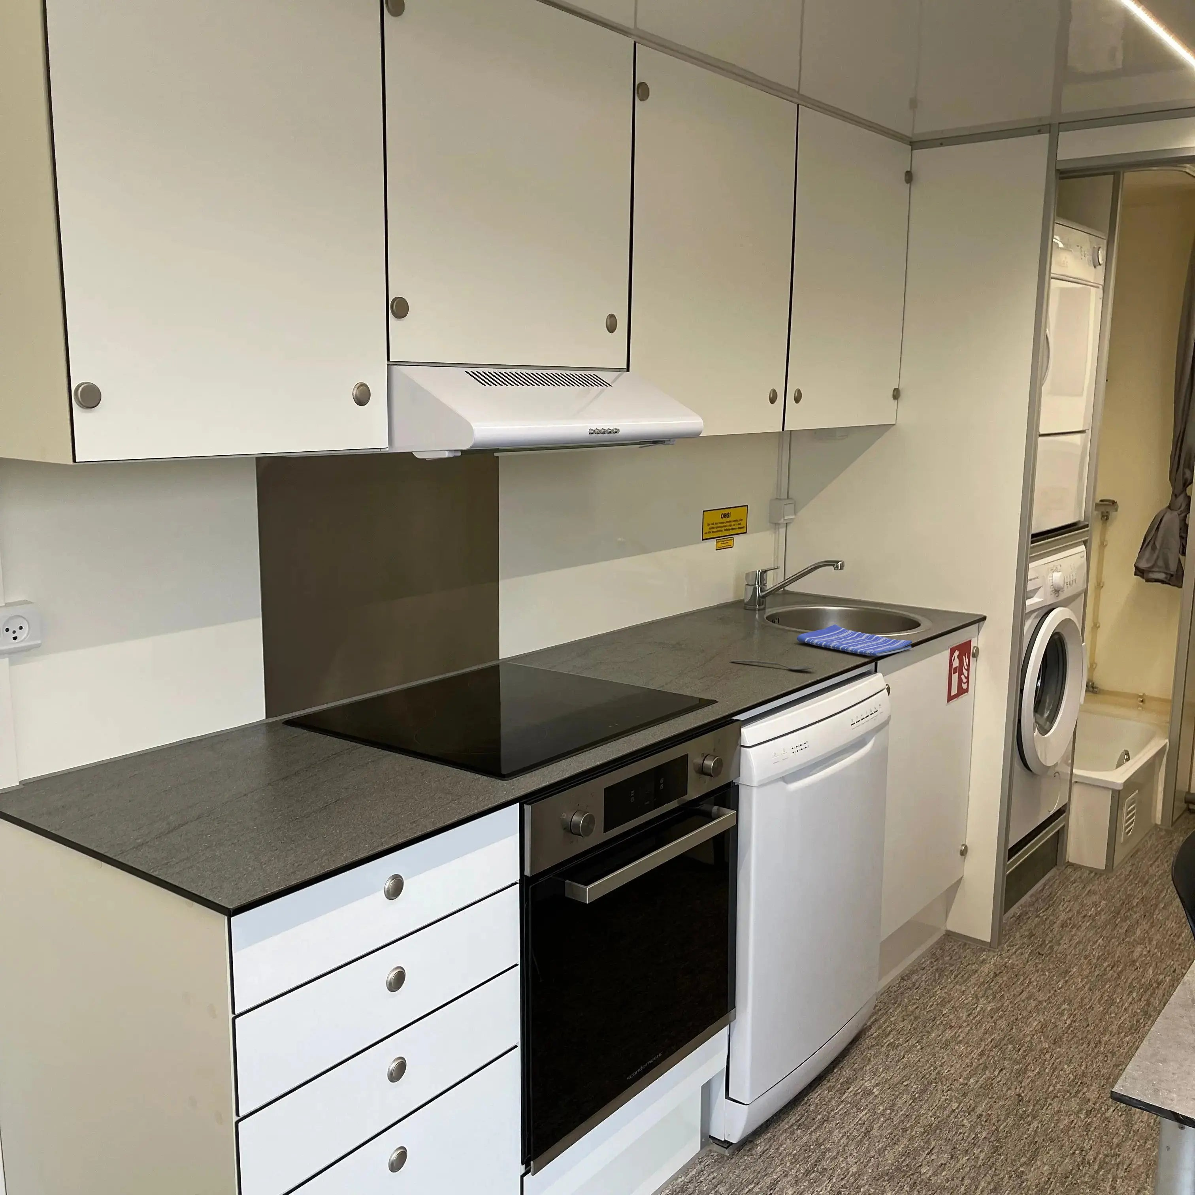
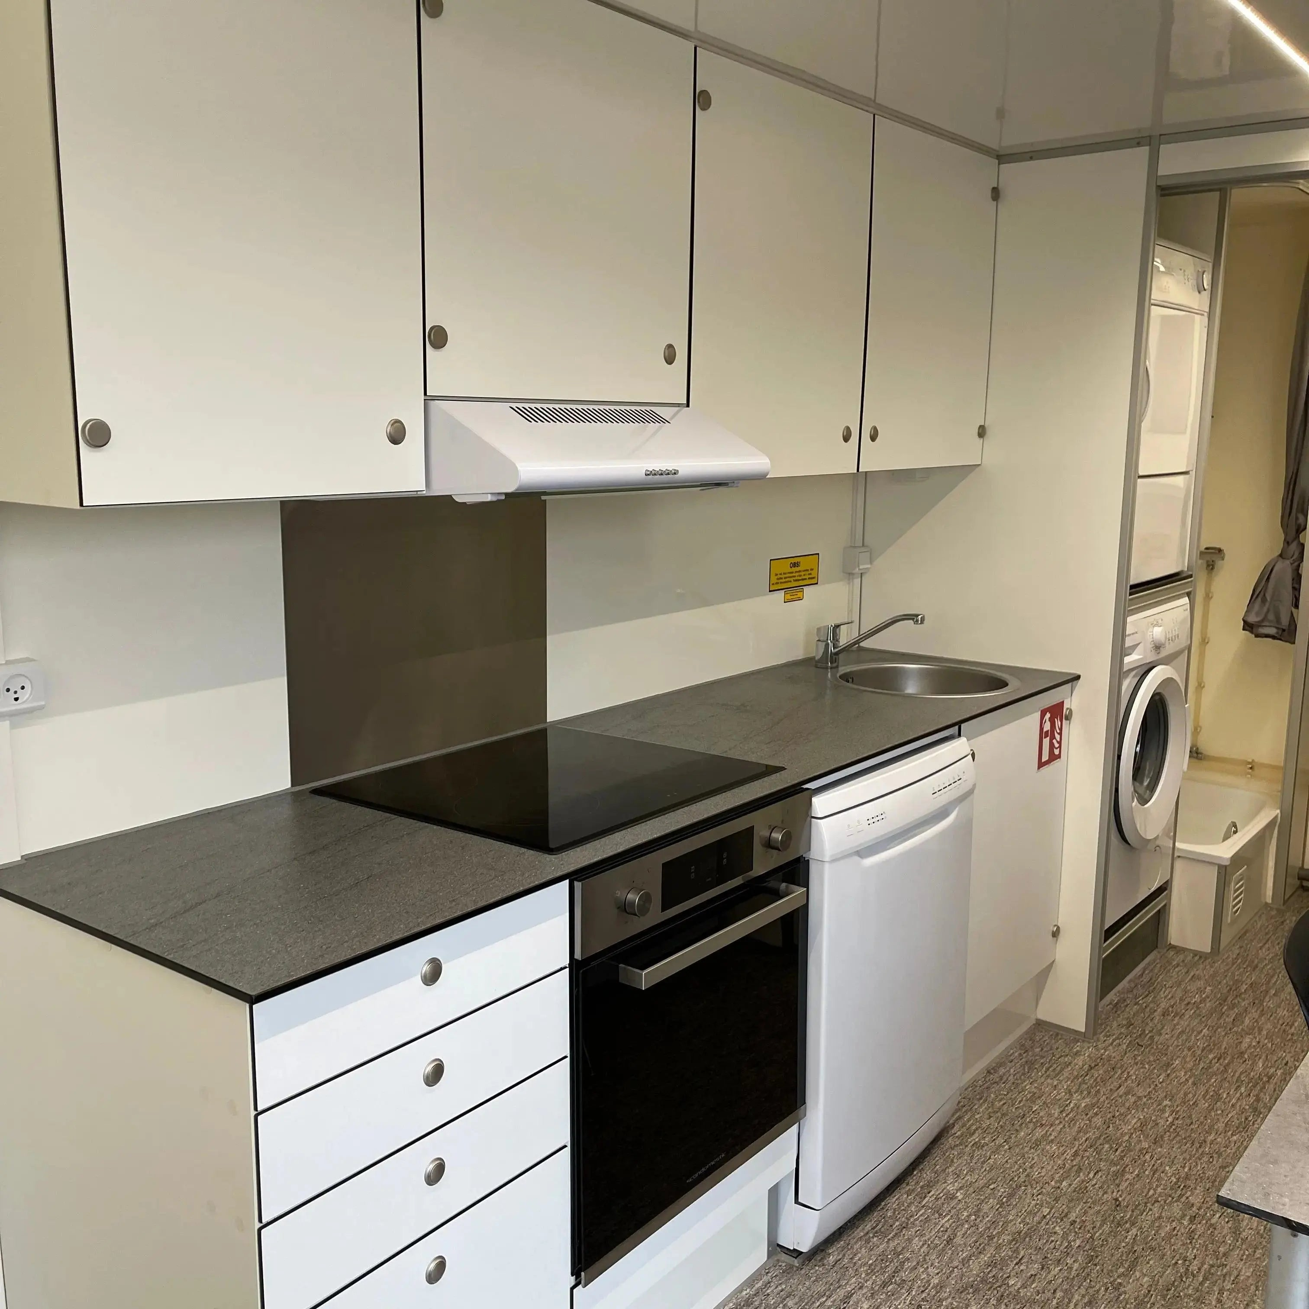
- spoon (771, 664)
- dish towel (854, 640)
